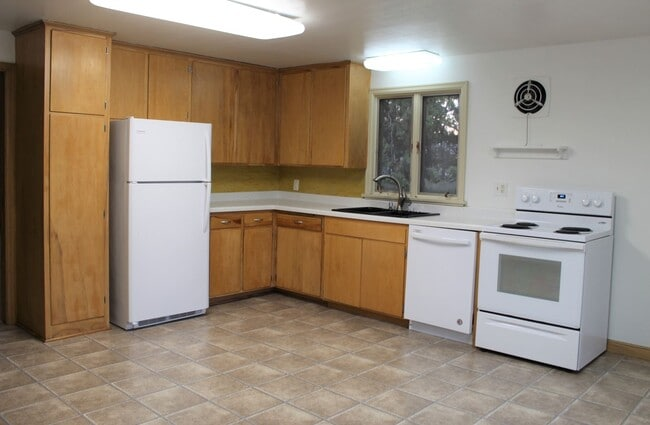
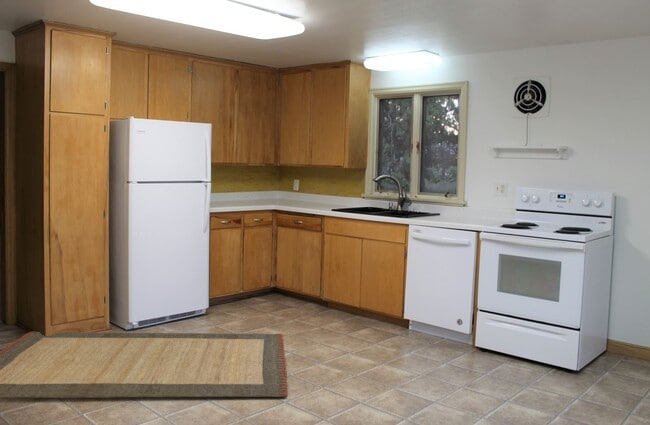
+ rug (141, 359)
